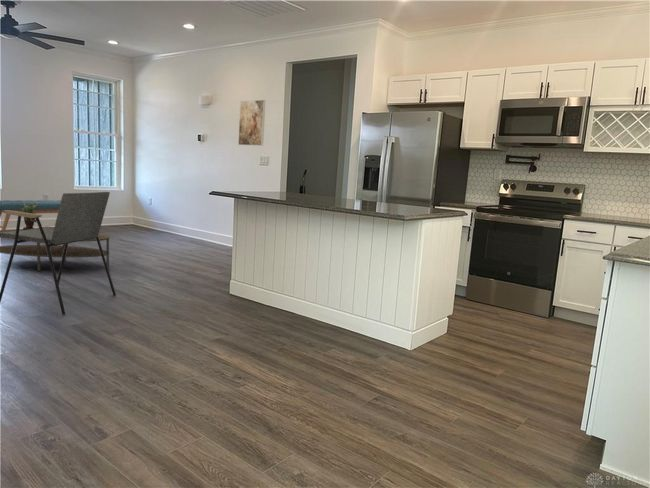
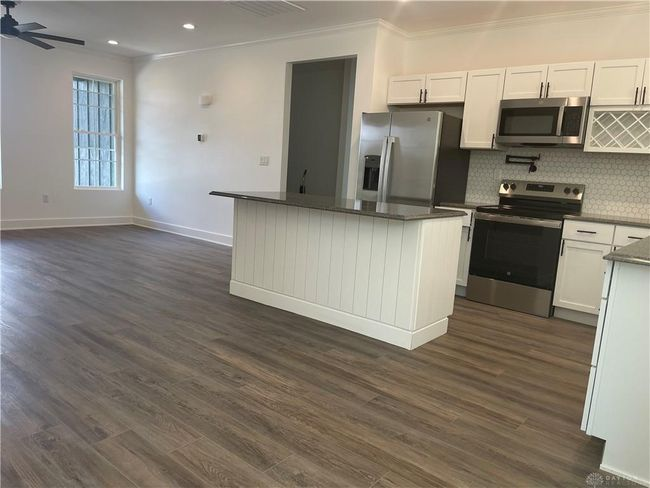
- coffee table (52, 250)
- potted plant (31, 218)
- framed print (251, 123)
- armchair (56, 245)
- bench (39, 212)
